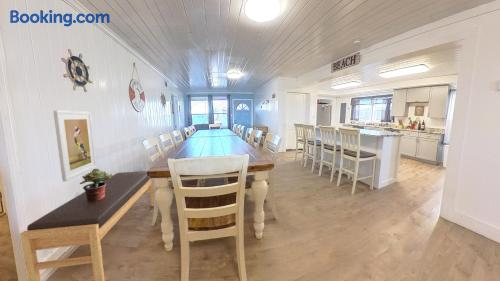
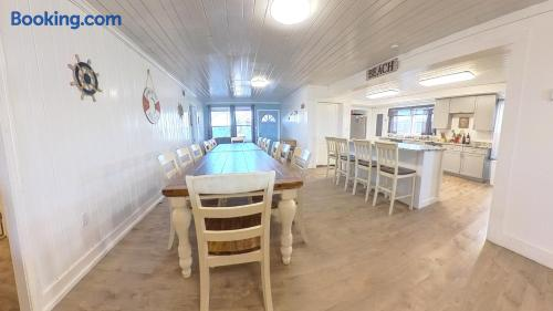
- bench (112, 212)
- potted plant (97, 183)
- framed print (78, 143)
